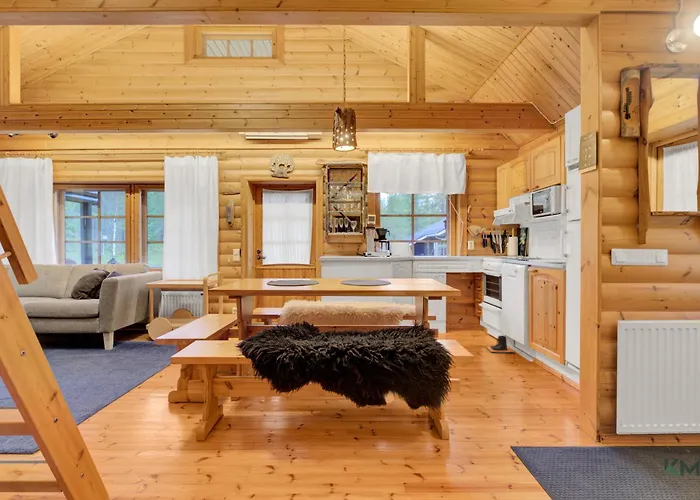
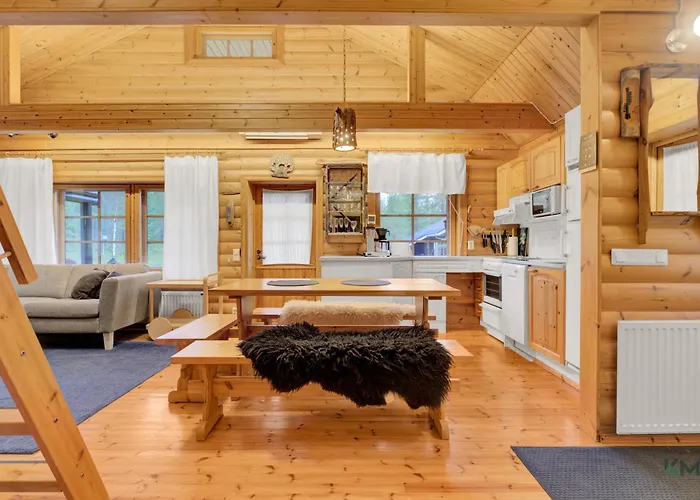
- boots (499, 343)
